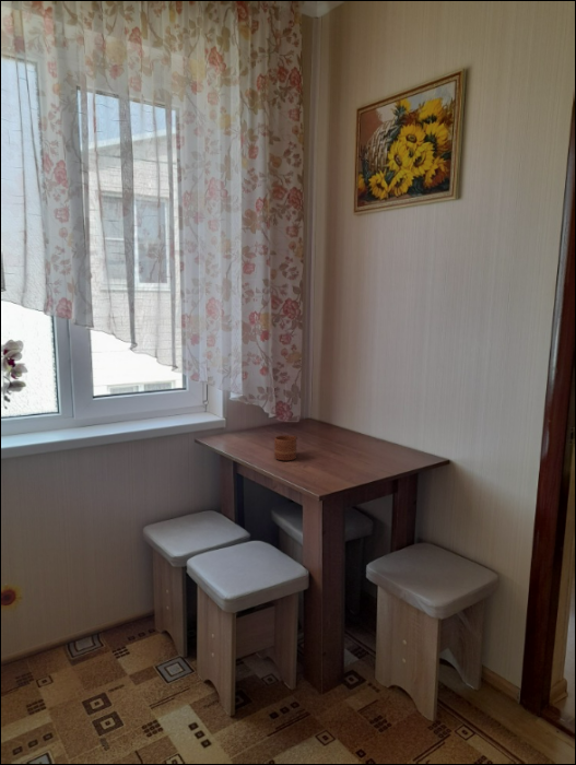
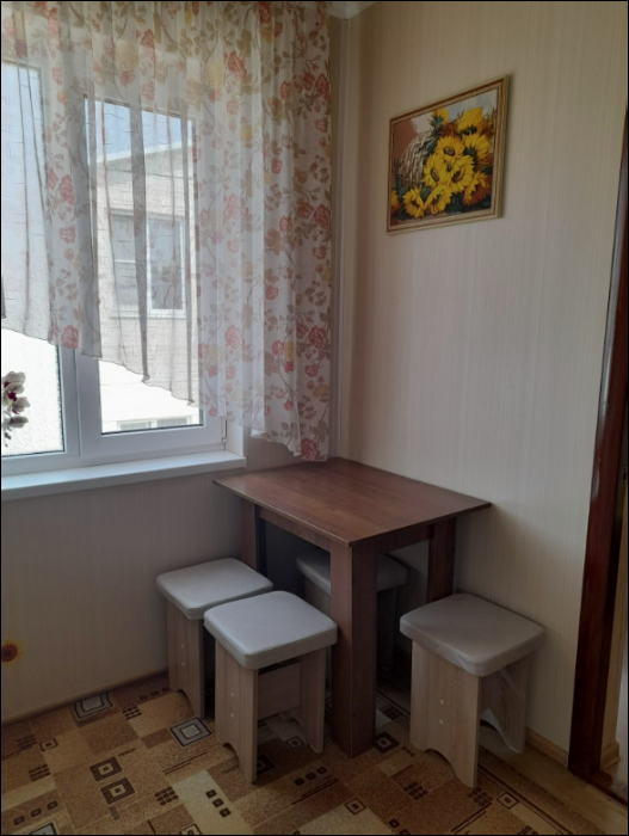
- mug (289, 446)
